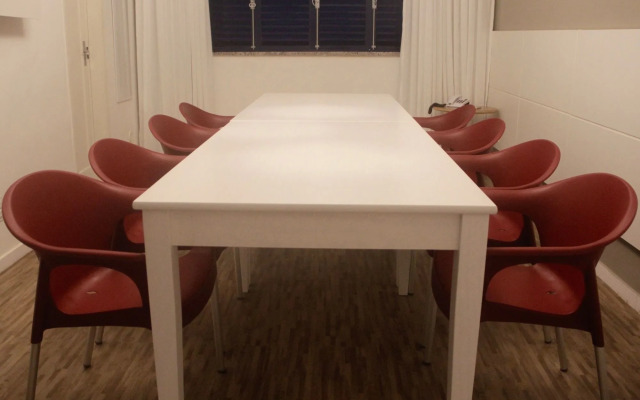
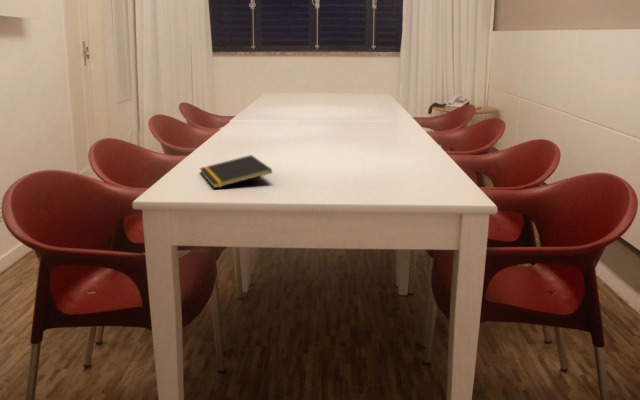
+ notepad (234, 170)
